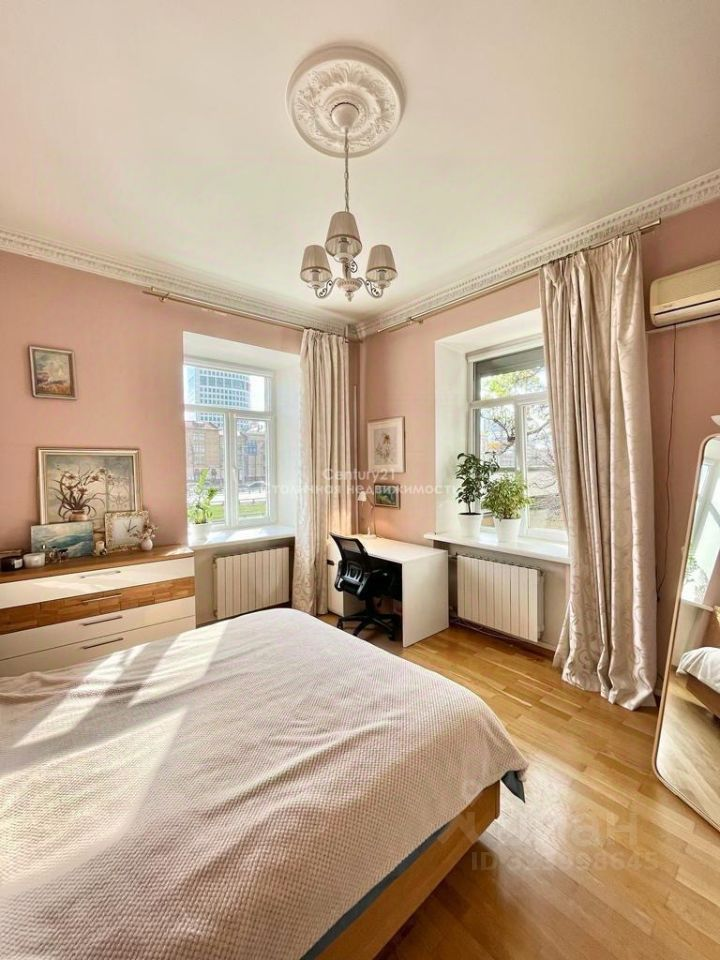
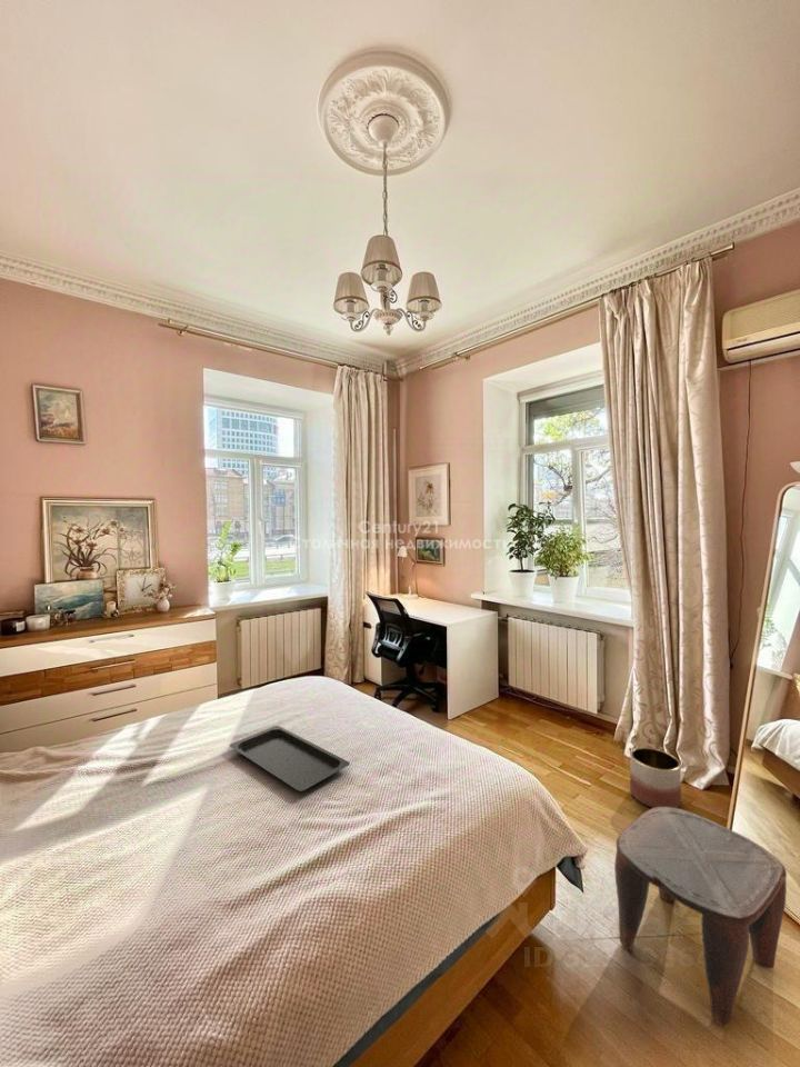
+ planter (654, 778)
+ serving tray (287, 756)
+ stool (696, 901)
